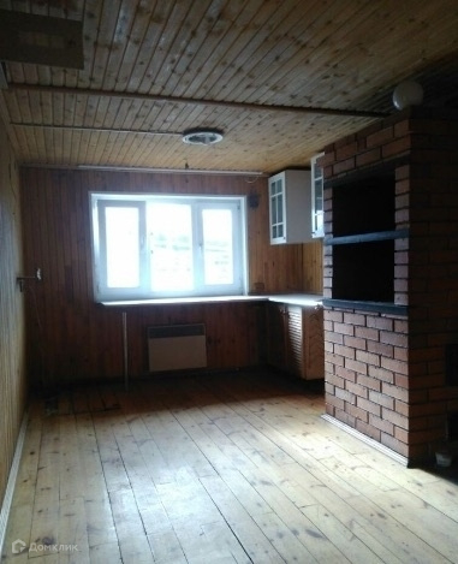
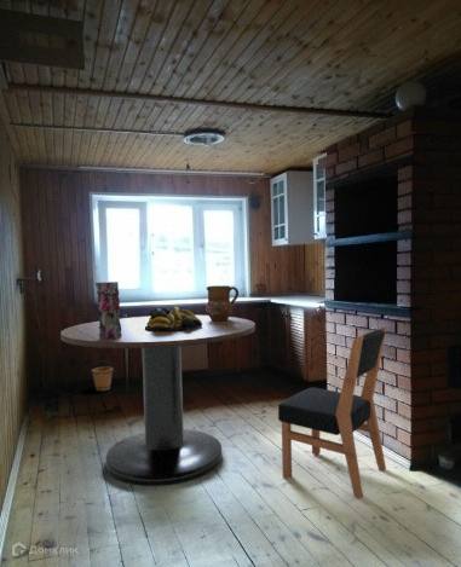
+ ceramic pitcher (223, 301)
+ dining table (162, 392)
+ dining chair (333, 400)
+ bucket (102, 375)
+ fruit bowl (172, 317)
+ vase (108, 308)
